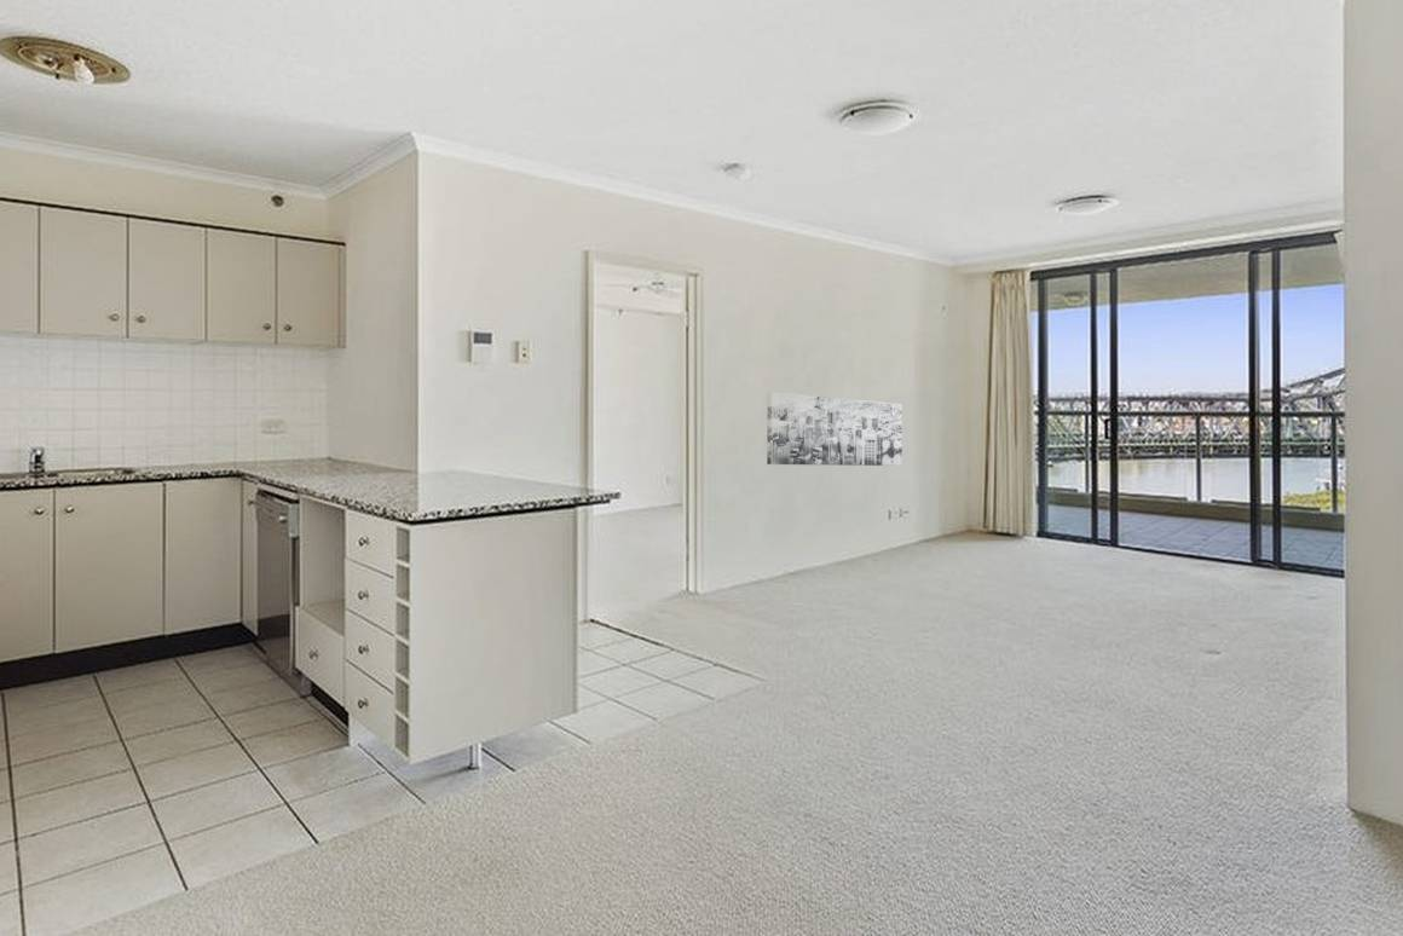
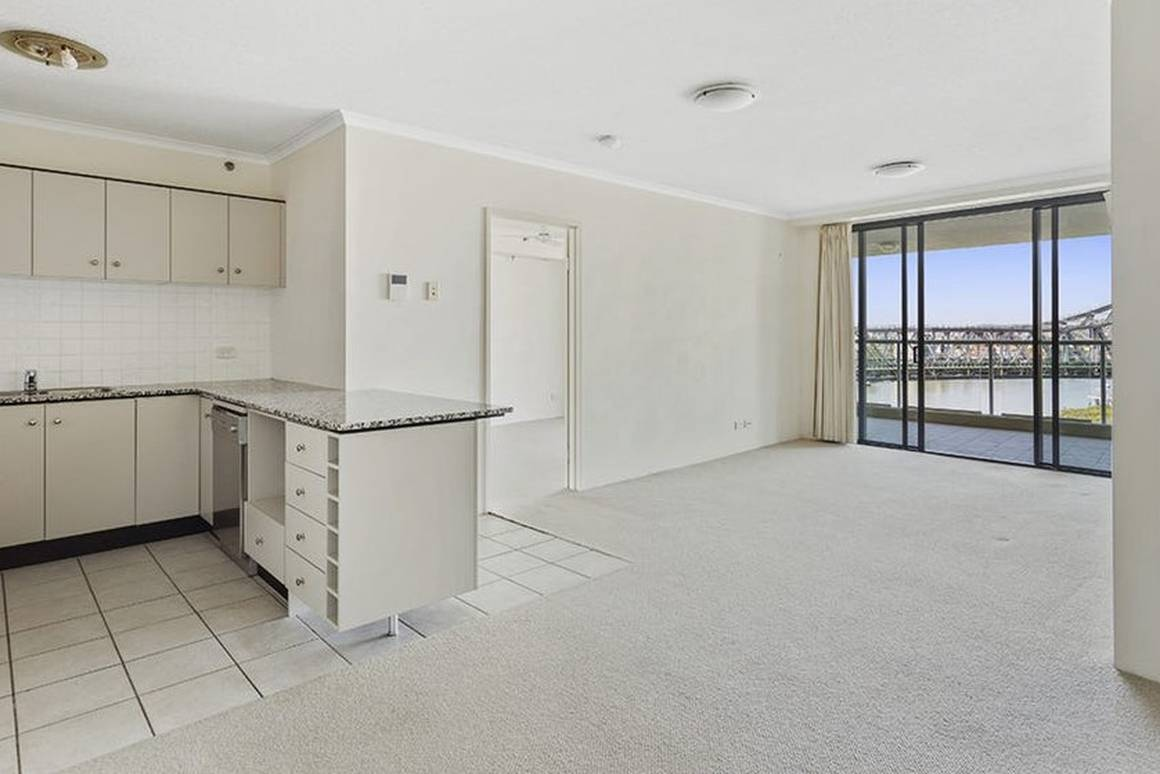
- wall art (839, 432)
